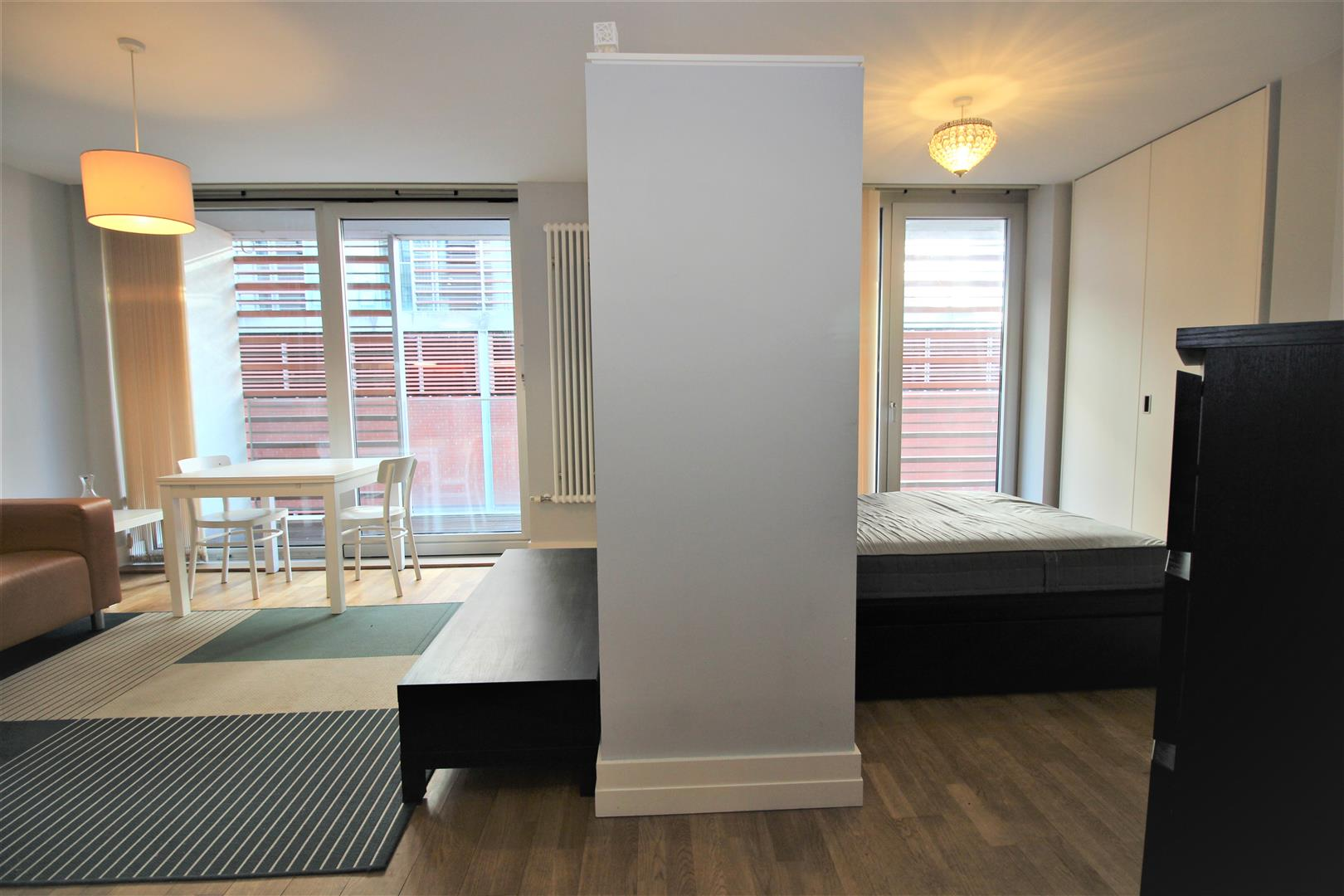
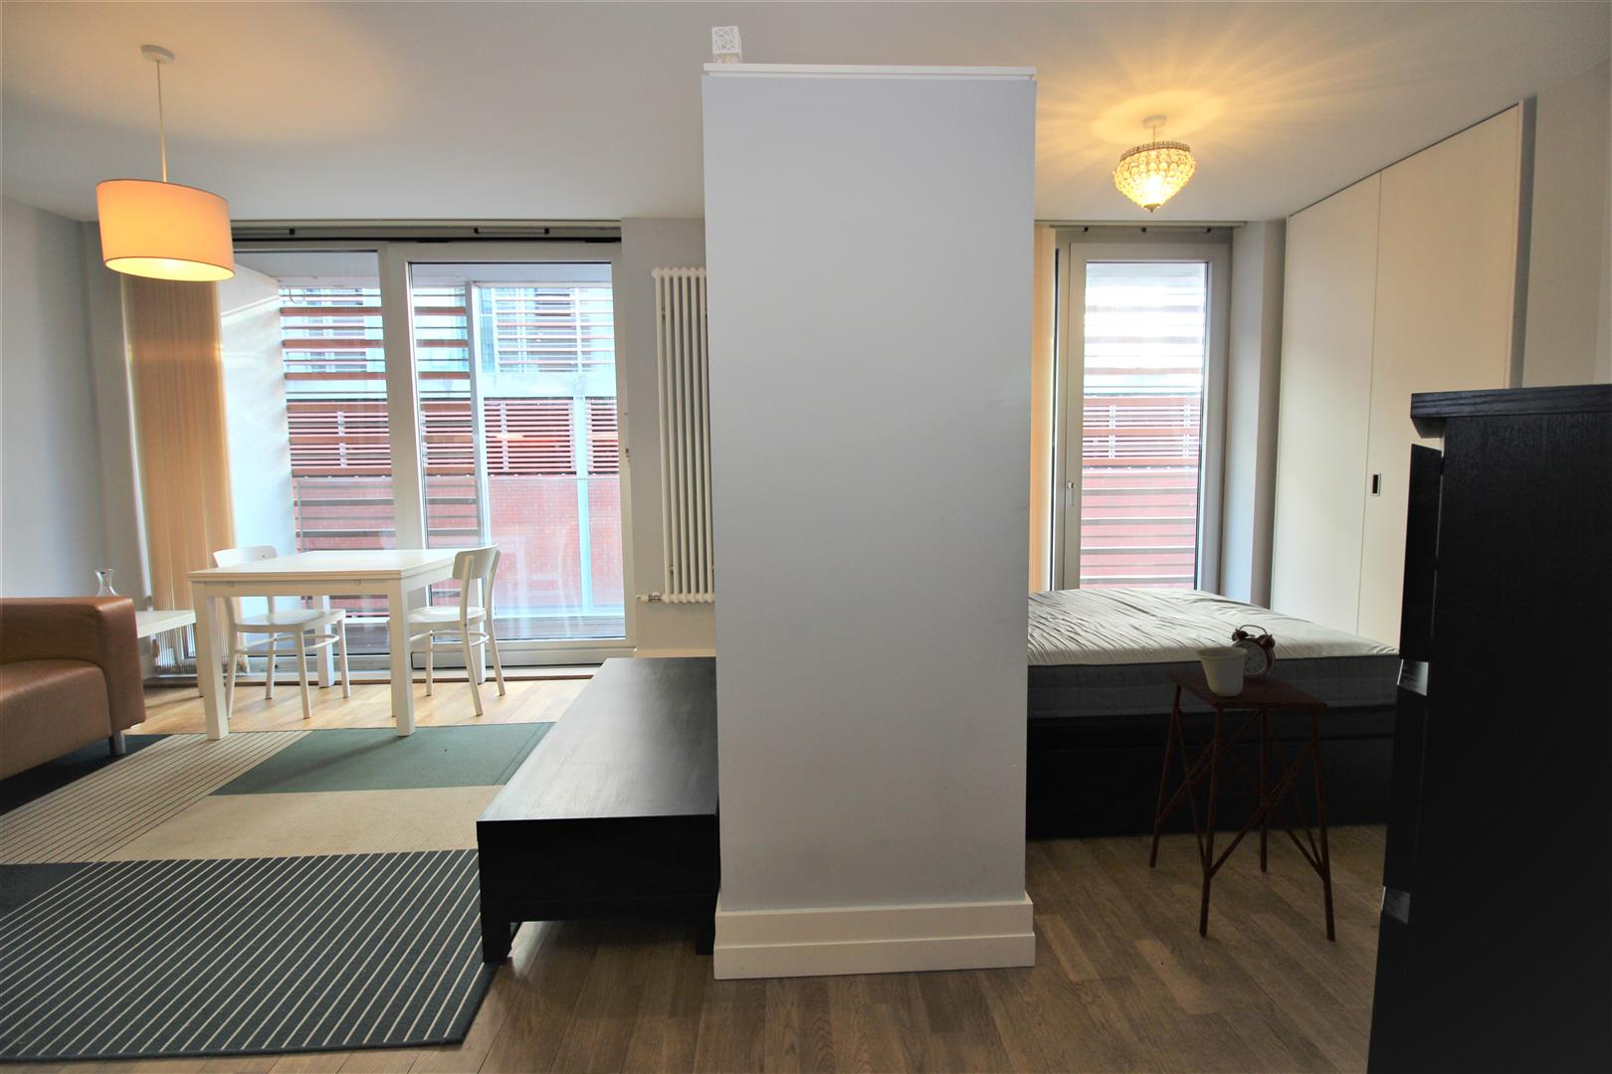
+ side table (1240, 795)
+ cup (1222, 670)
+ alarm clock (1252, 651)
